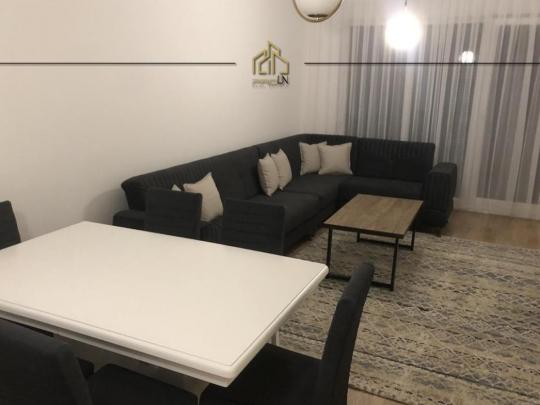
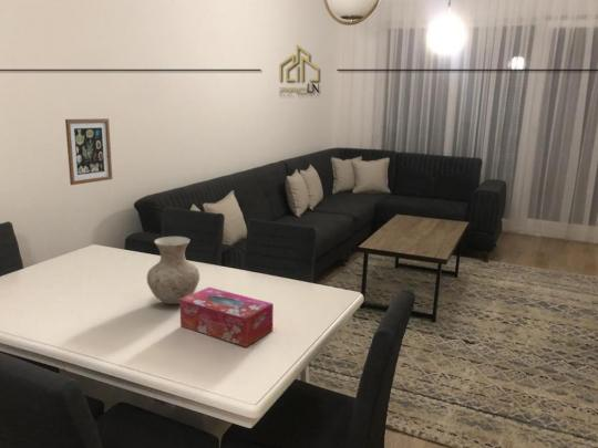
+ tissue box (226, 314)
+ vase (173, 271)
+ wall art (90, 150)
